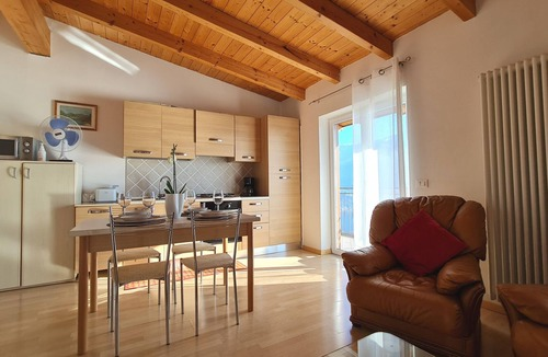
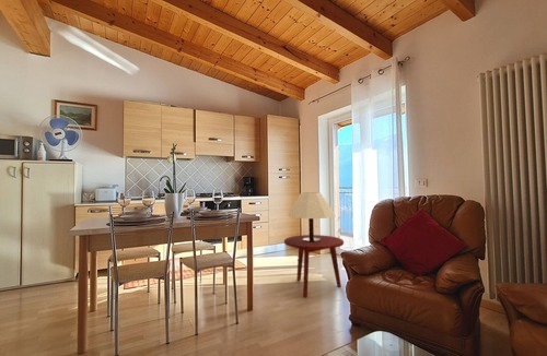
+ table lamp (311, 216)
+ side table (307, 263)
